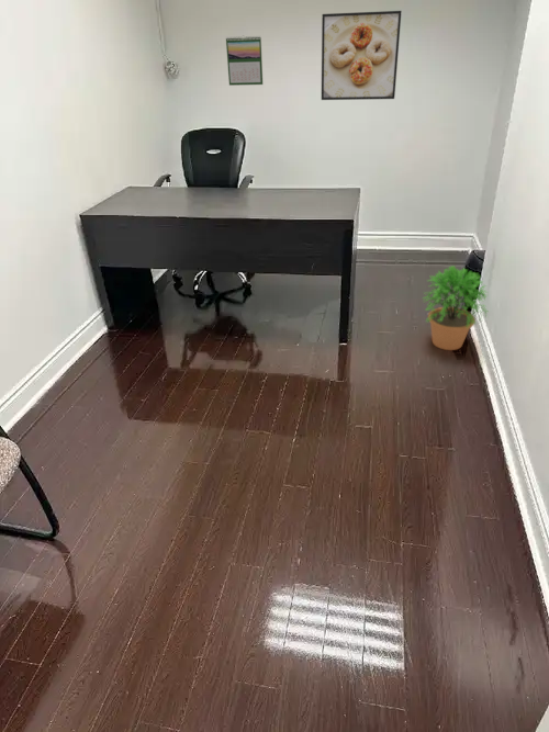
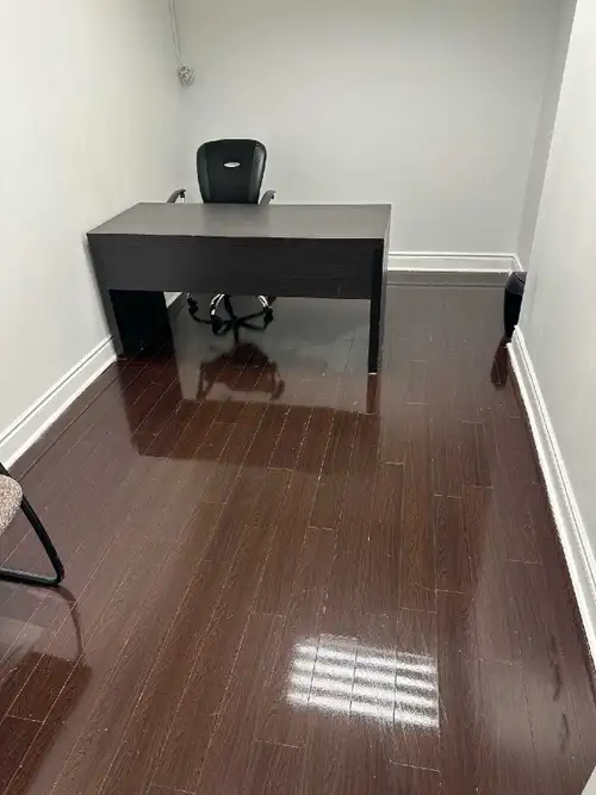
- calendar (244, 60)
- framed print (359, 57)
- potted plant (453, 305)
